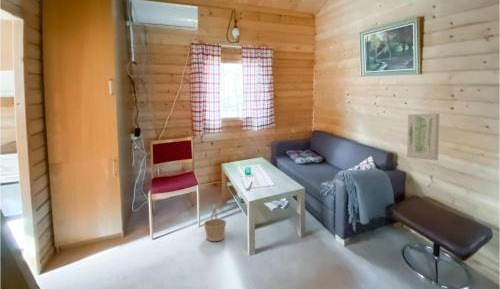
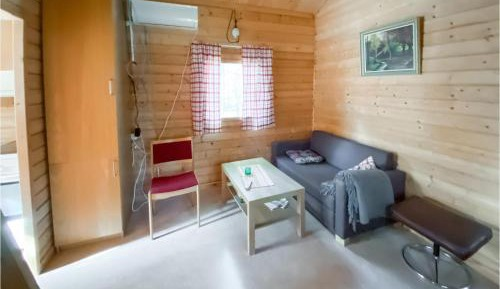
- wall art (422, 136)
- basket (214, 220)
